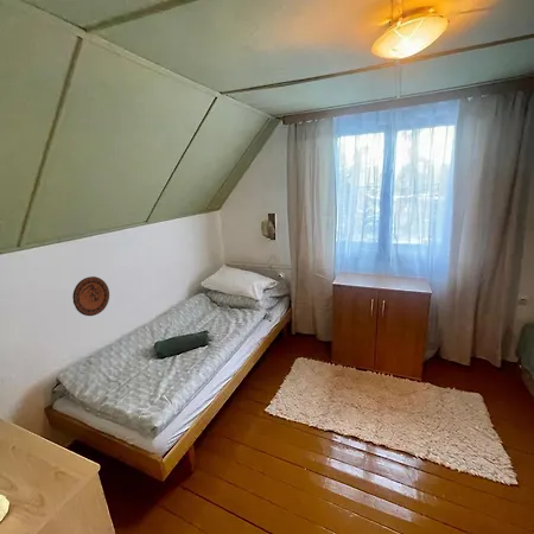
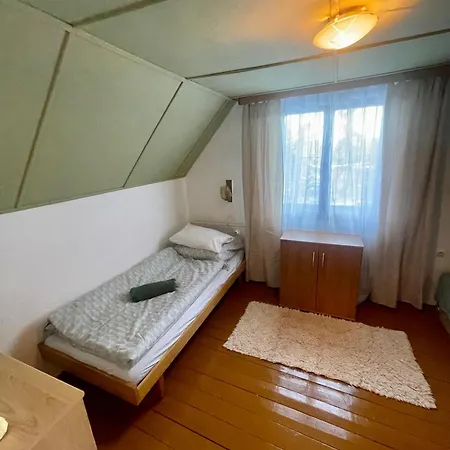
- decorative plate (91, 295)
